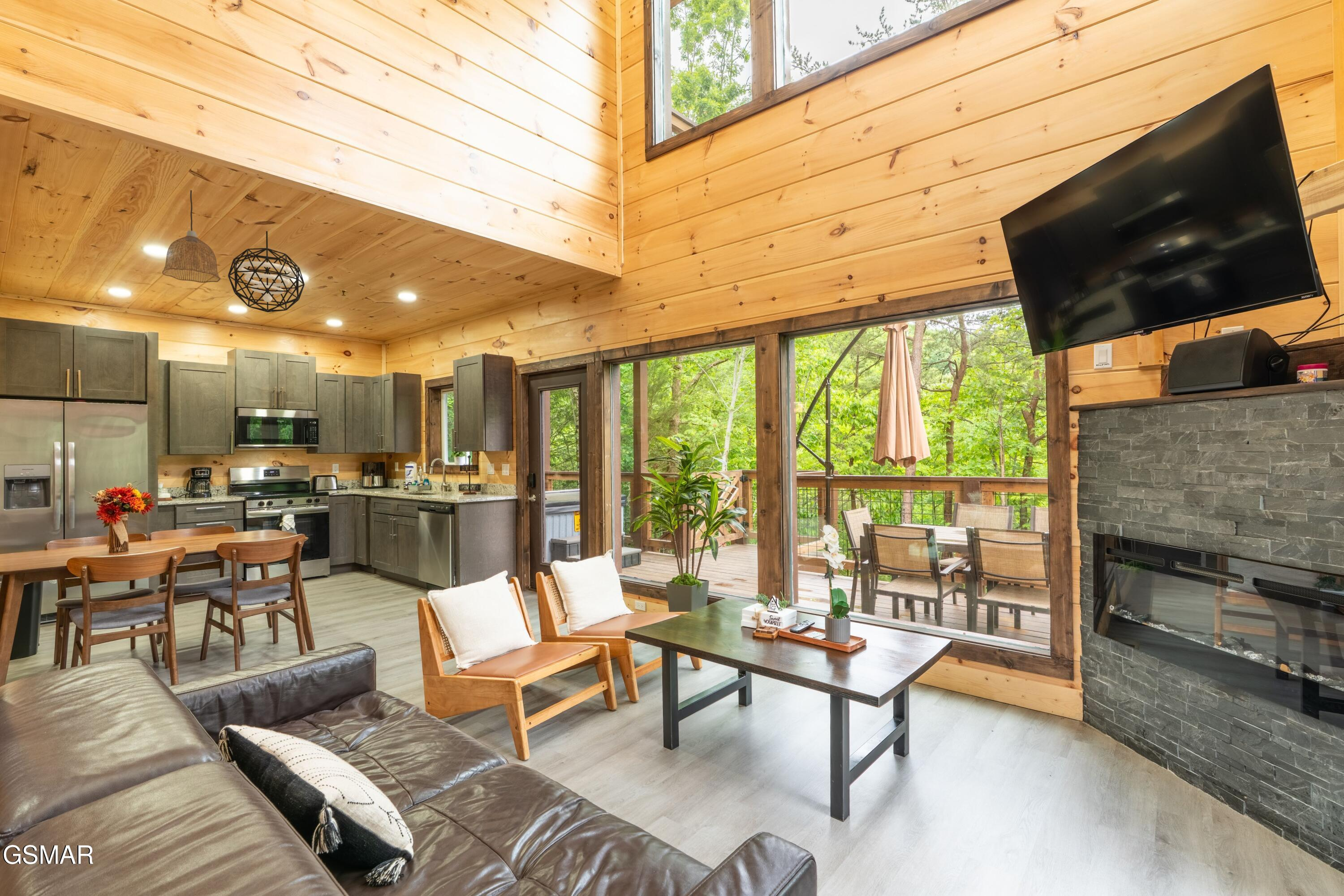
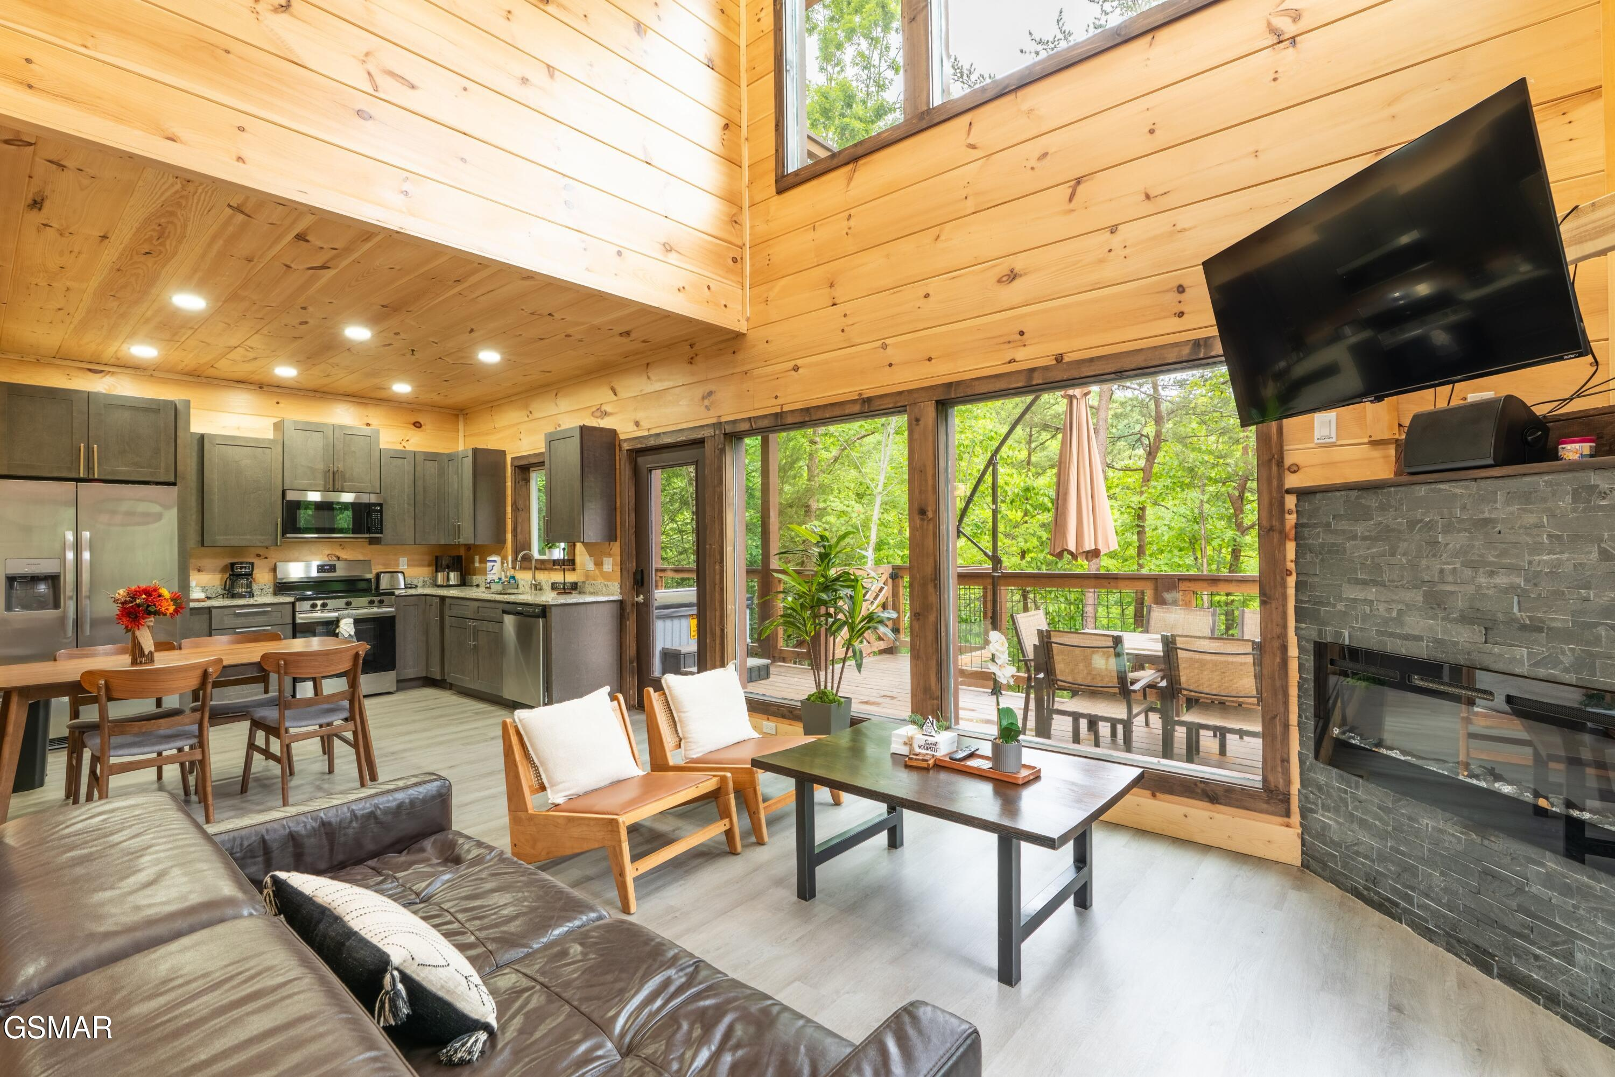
- pendant light (267, 271)
- pendant lamp (191, 233)
